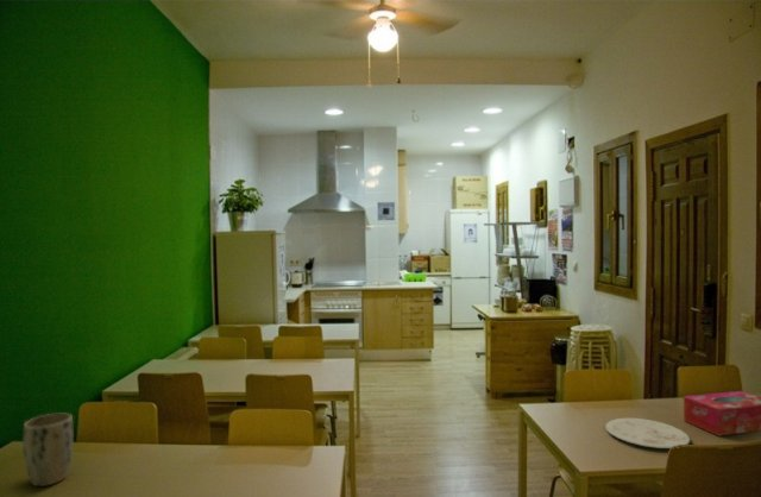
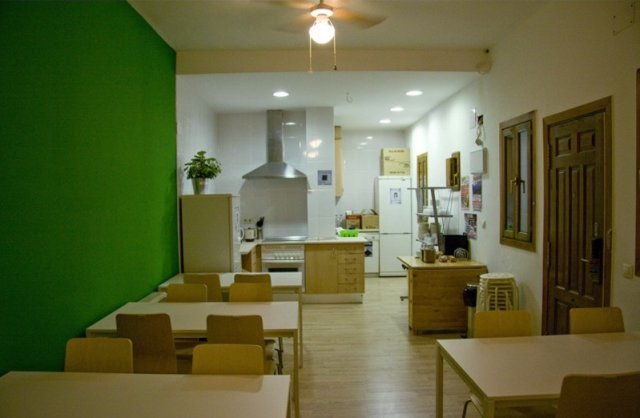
- plant pot (49, 449)
- plate (646, 433)
- tissue box (730, 411)
